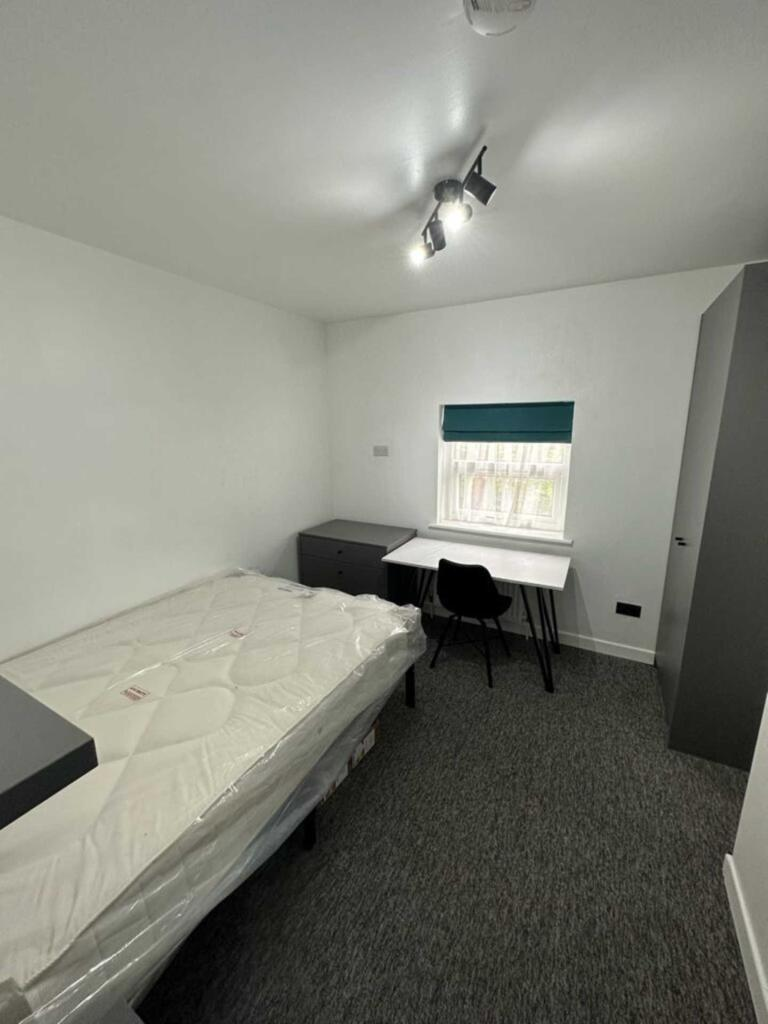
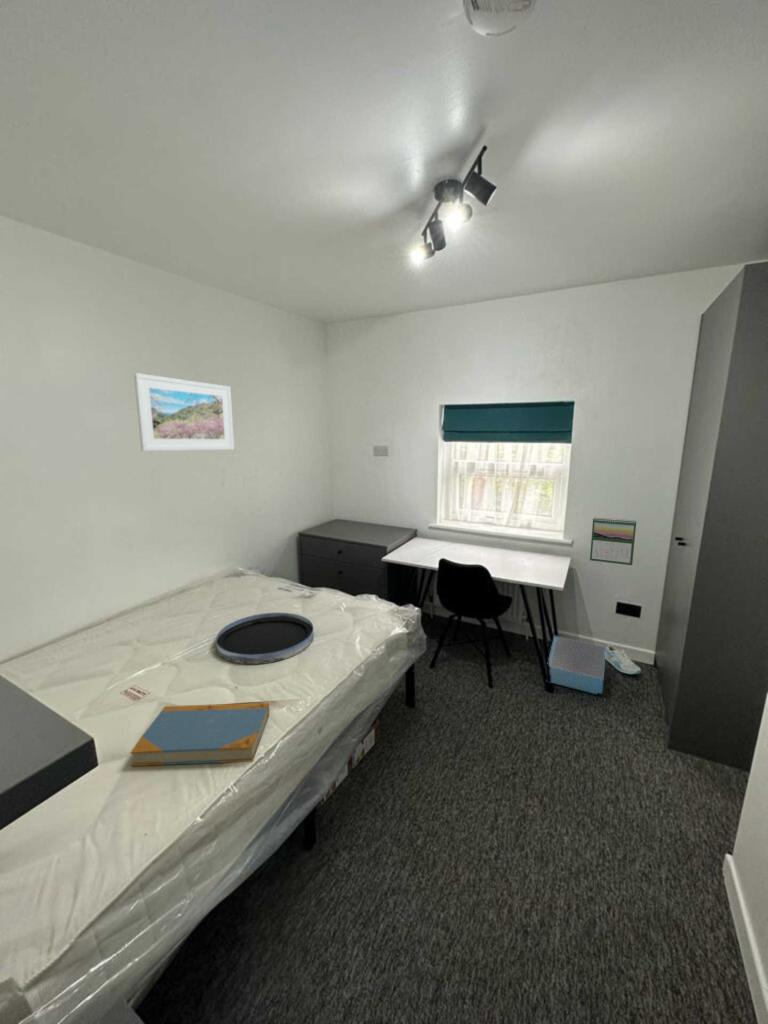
+ storage bin (578, 655)
+ tray (266, 635)
+ book (206, 731)
+ calendar (612, 540)
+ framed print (189, 415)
+ sneaker (622, 659)
